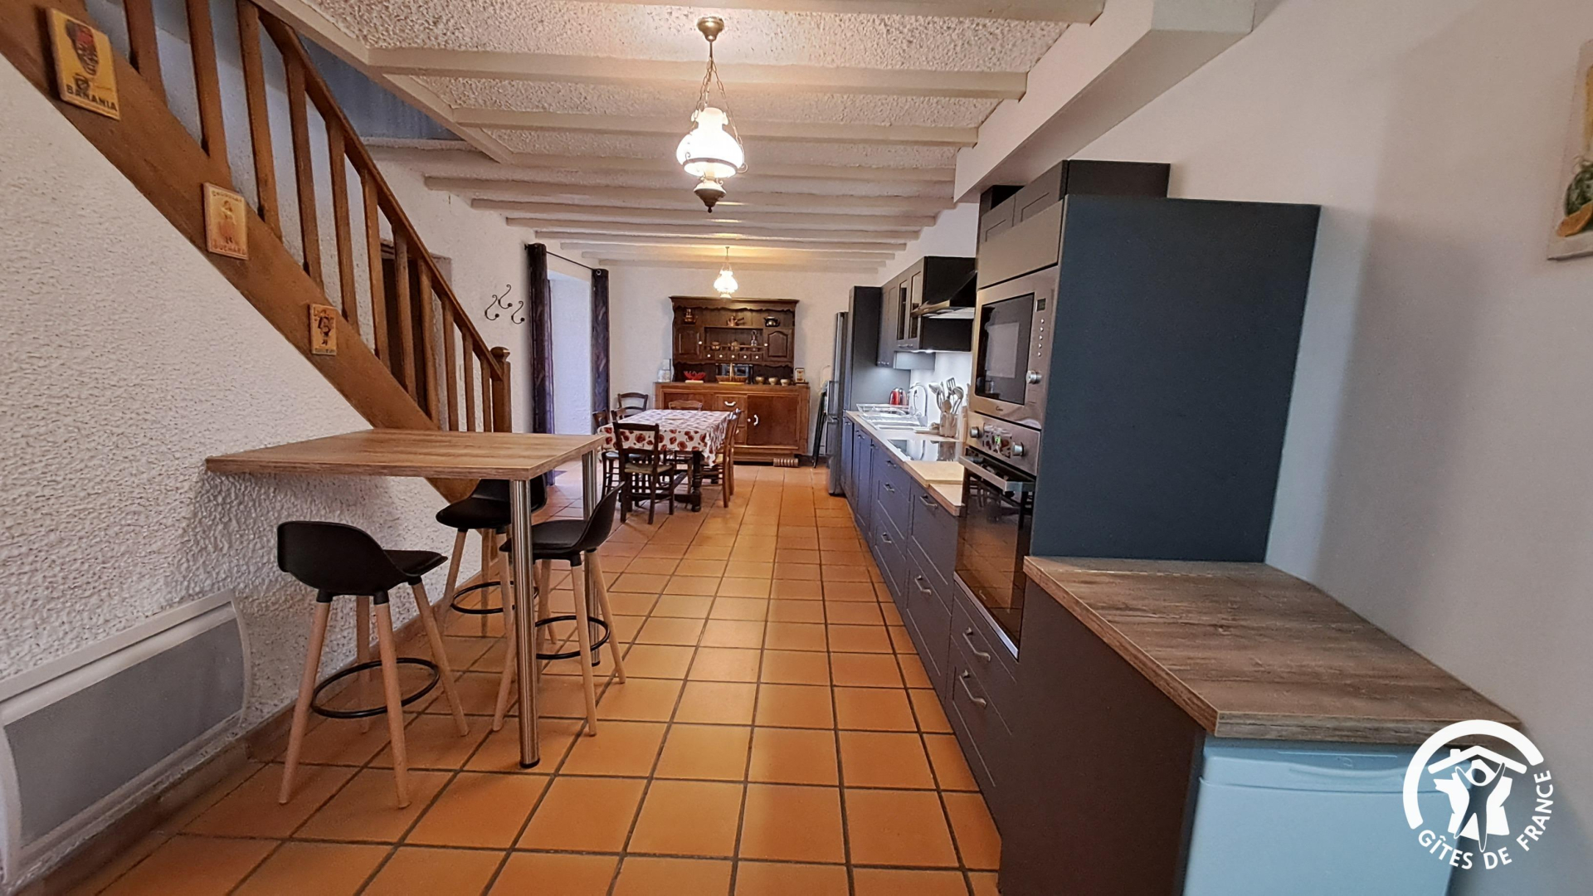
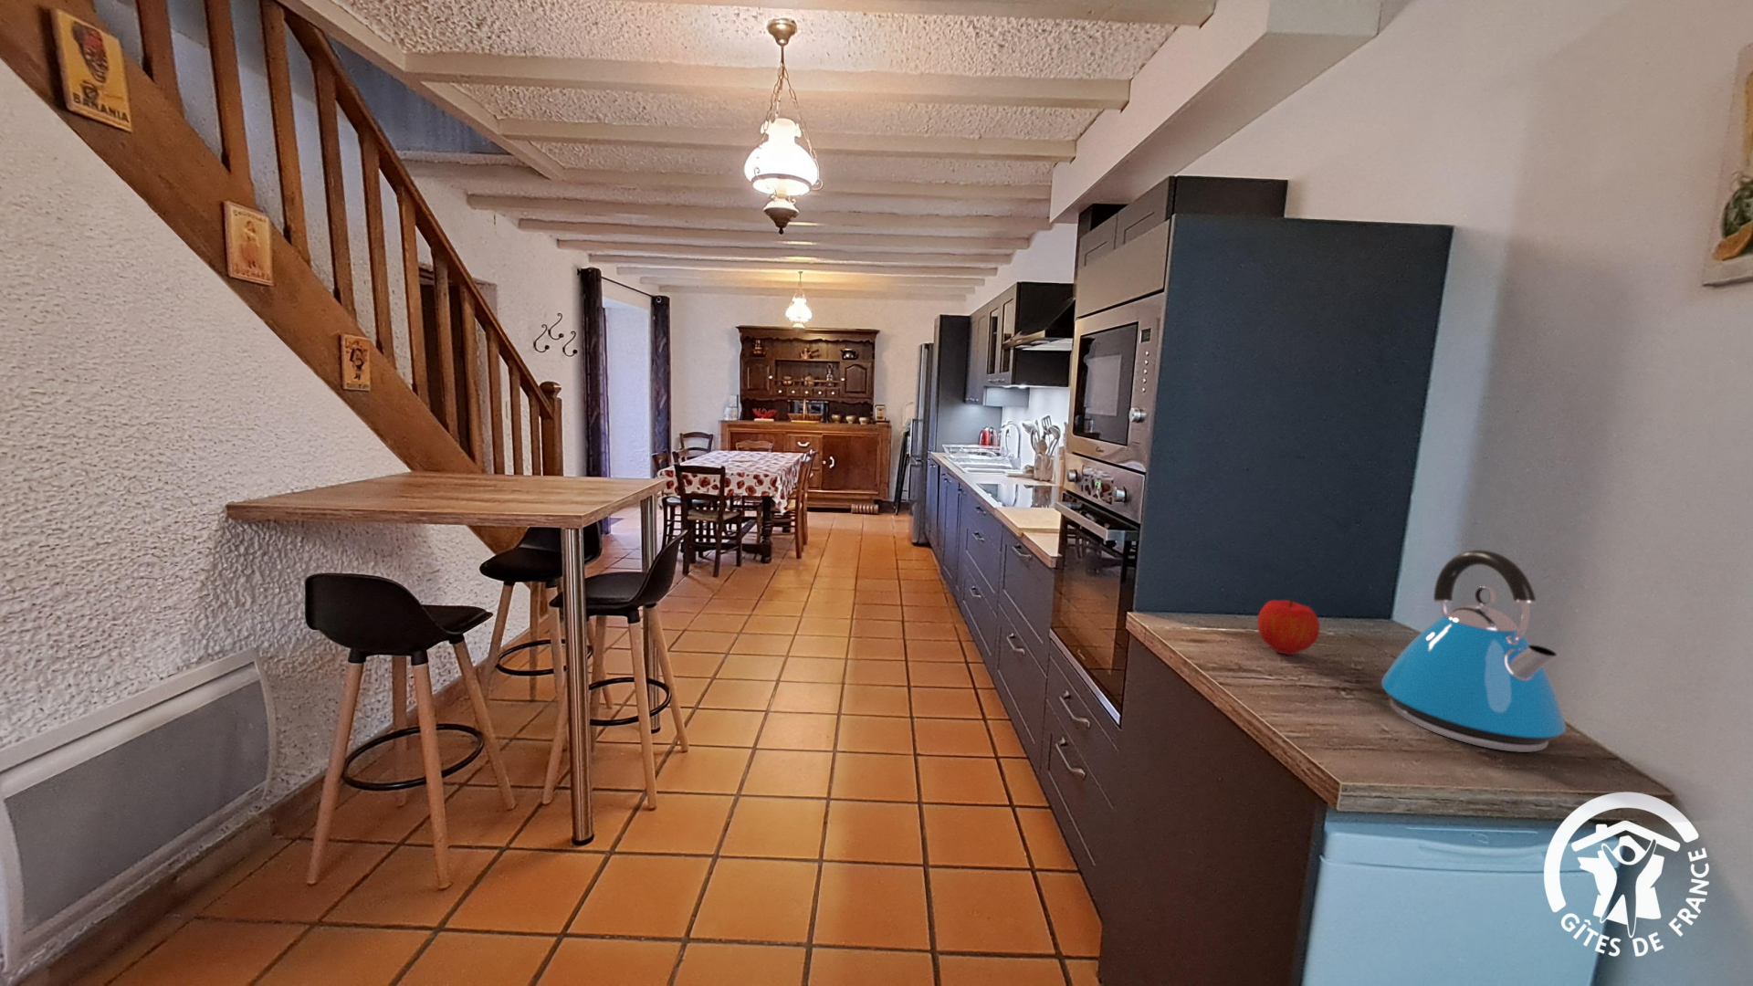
+ kettle (1474, 637)
+ fruit (1287, 625)
